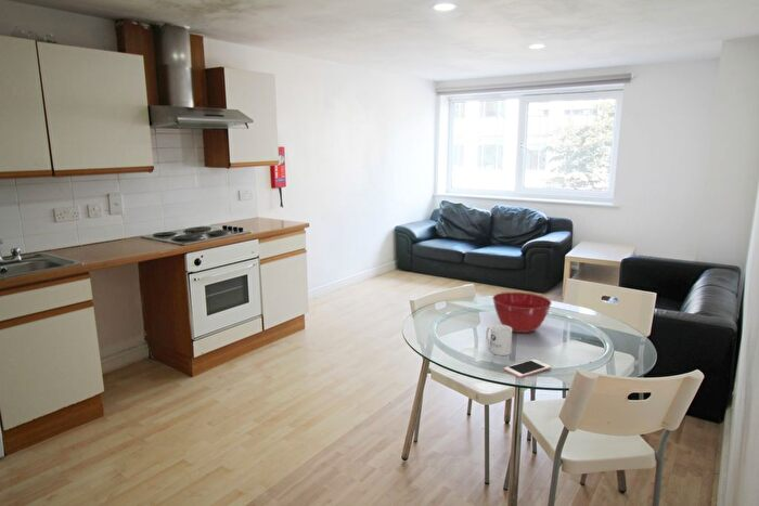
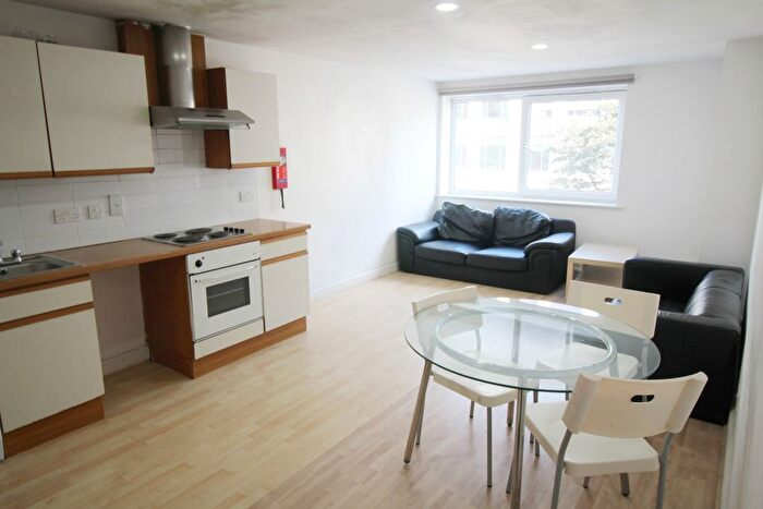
- mixing bowl (520, 313)
- cell phone (527, 367)
- mug (499, 338)
